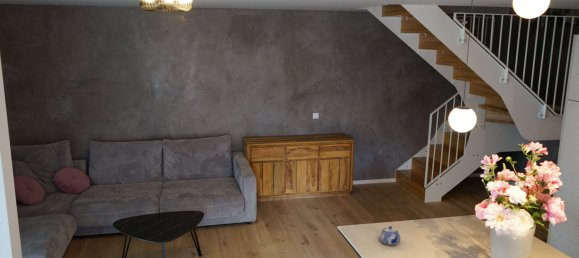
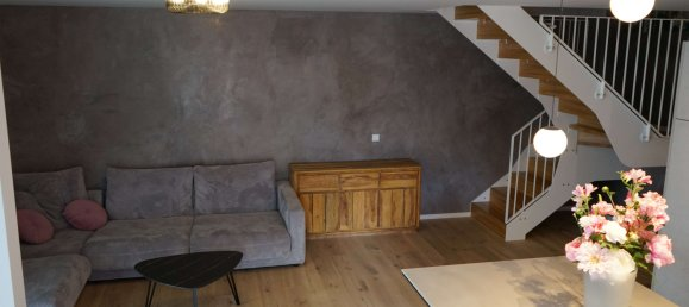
- teapot (390, 235)
